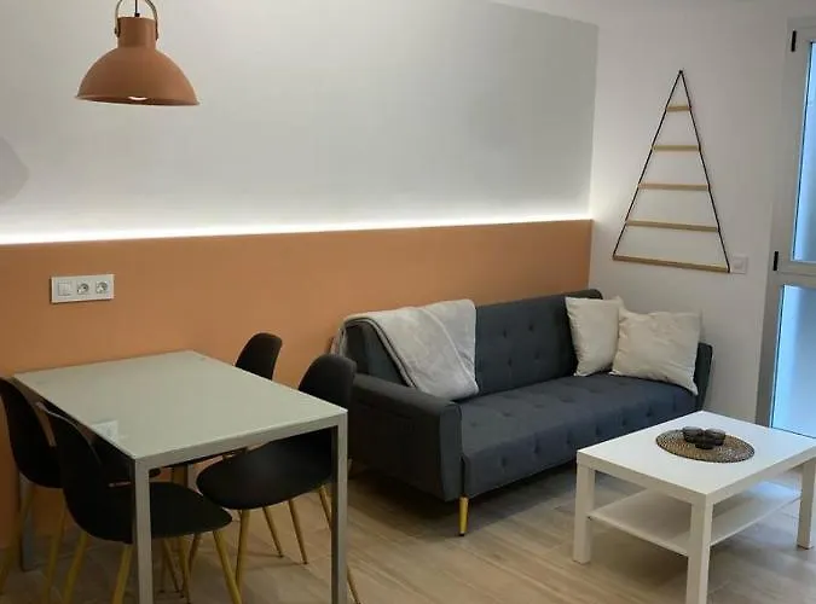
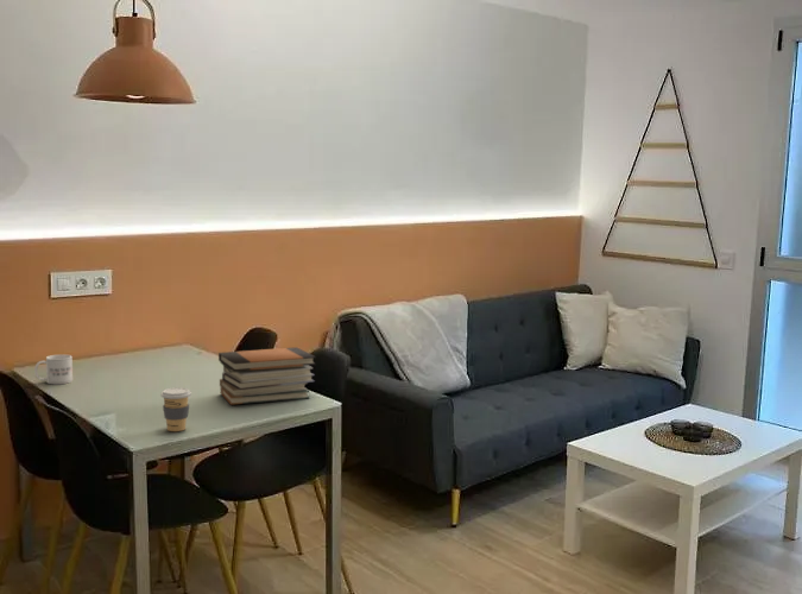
+ coffee cup (176, 409)
+ mug (53, 369)
+ book stack (266, 374)
